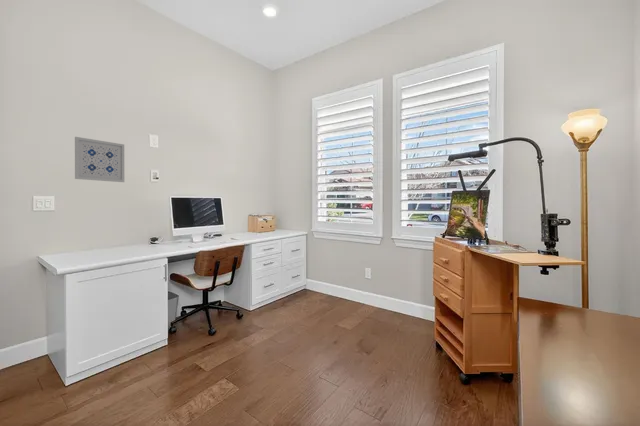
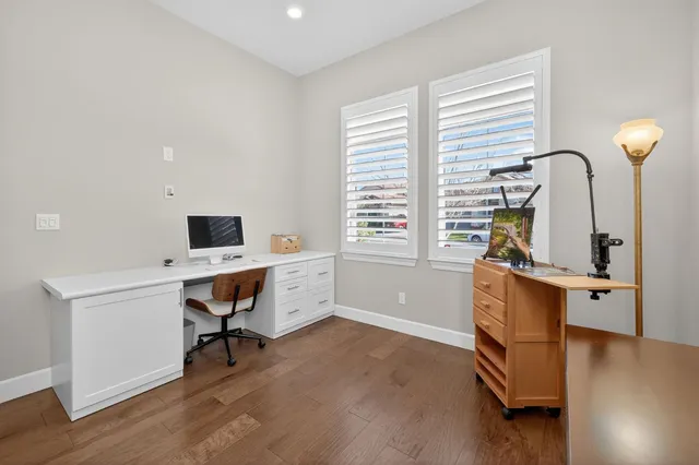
- wall art (100, 160)
